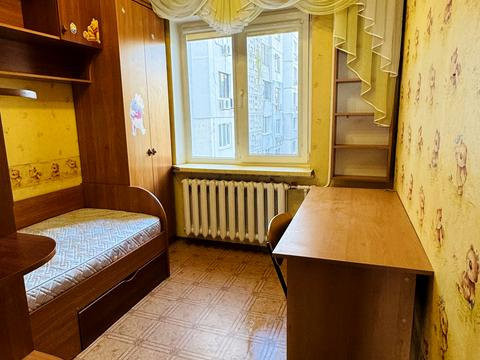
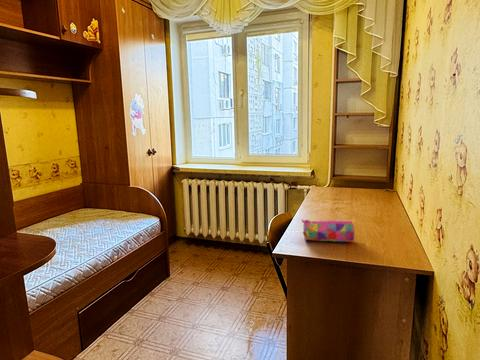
+ pencil case (327, 230)
